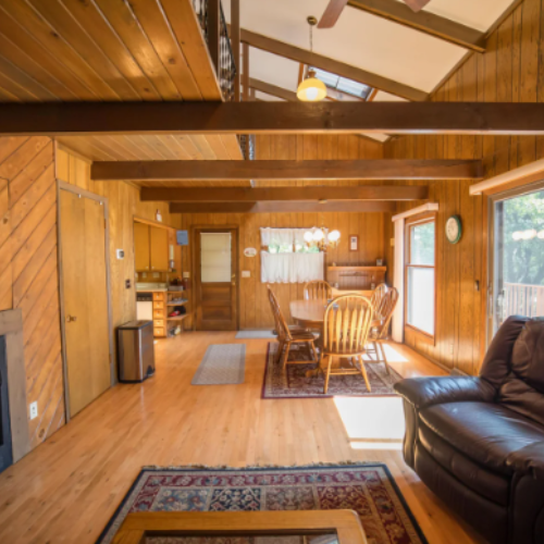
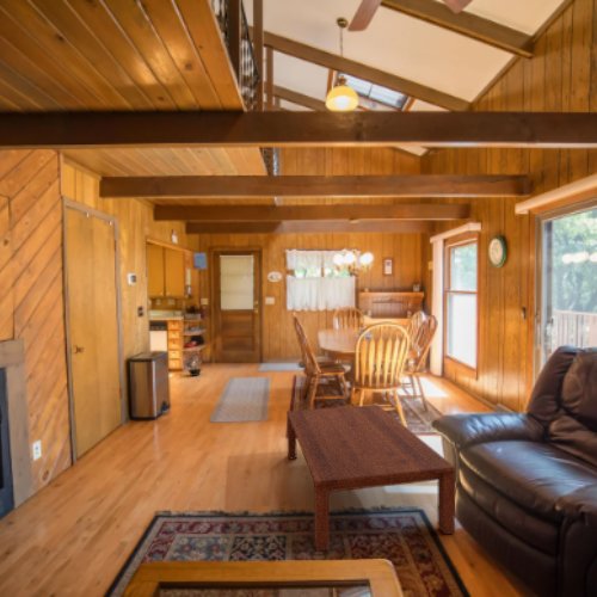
+ coffee table (355, 460)
+ potted plant (191, 362)
